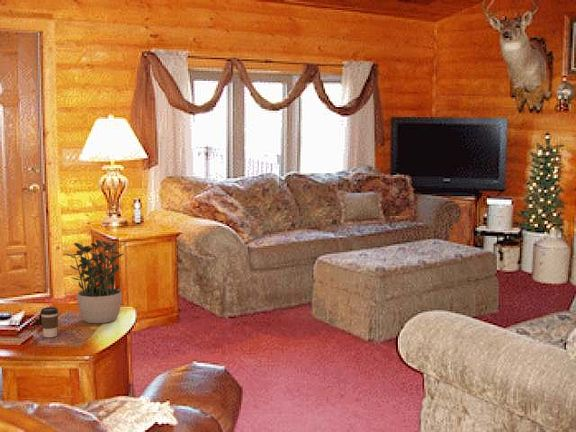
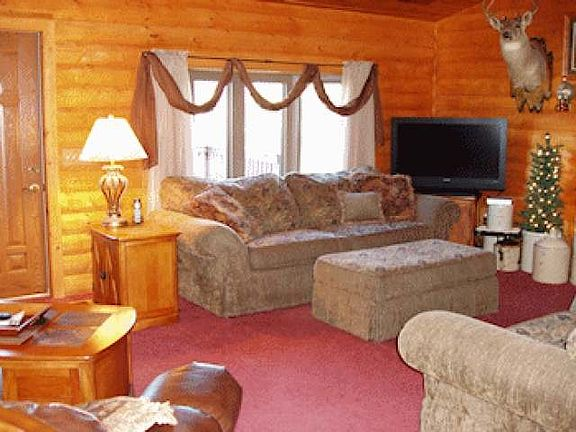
- coffee cup (49, 322)
- potted plant (98, 278)
